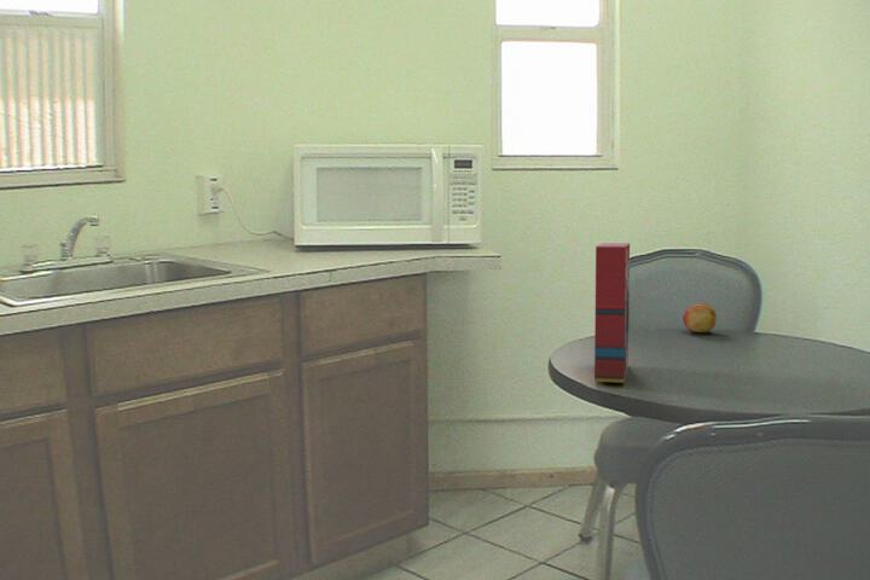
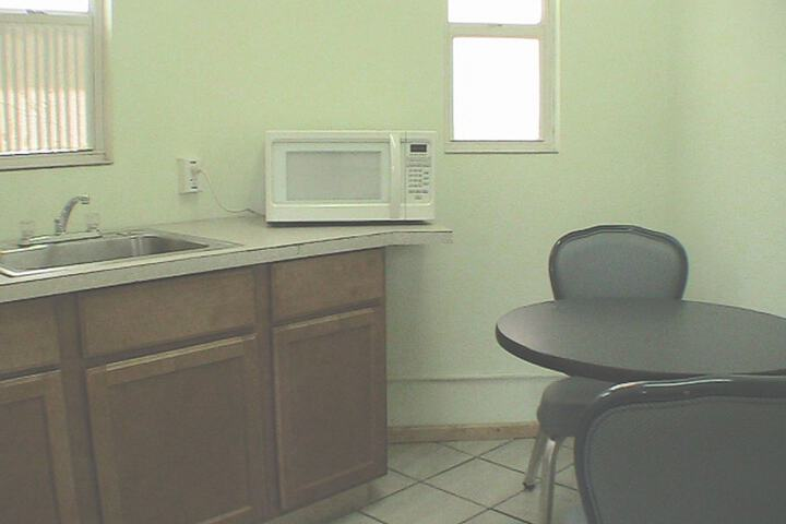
- cereal box (613, 309)
- fruit (700, 318)
